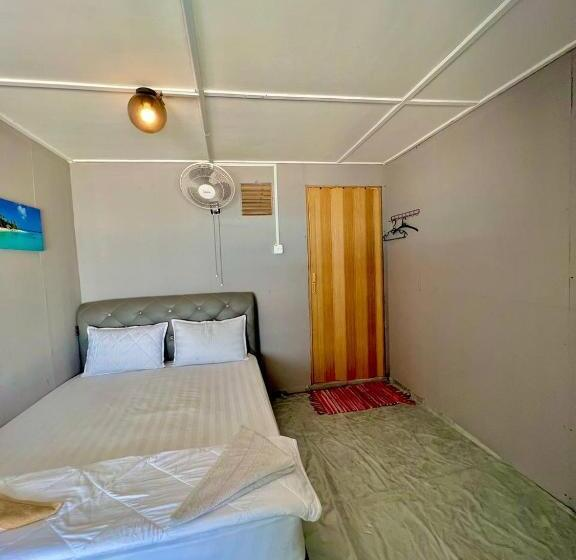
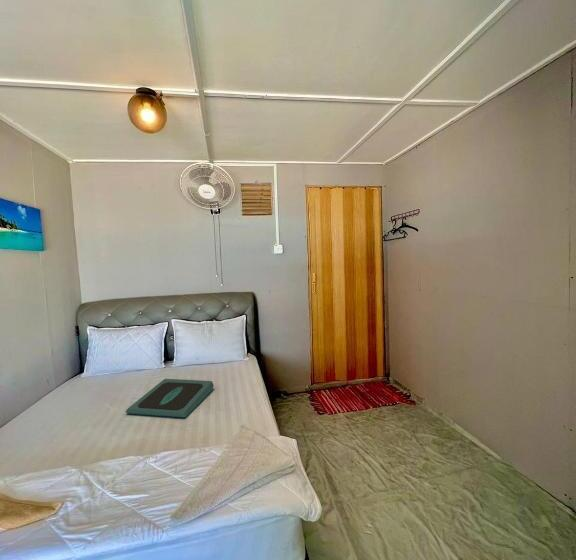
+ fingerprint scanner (173, 396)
